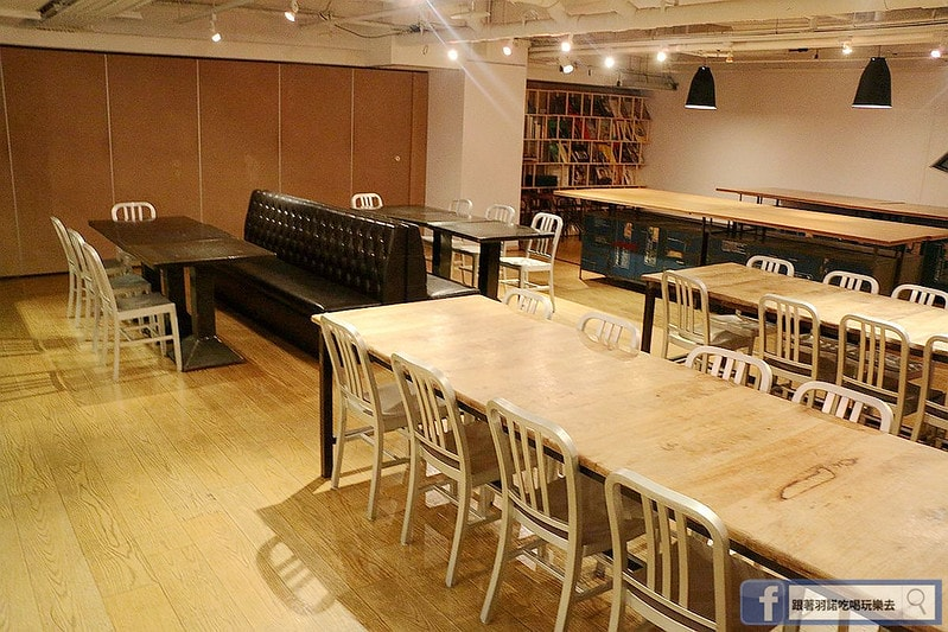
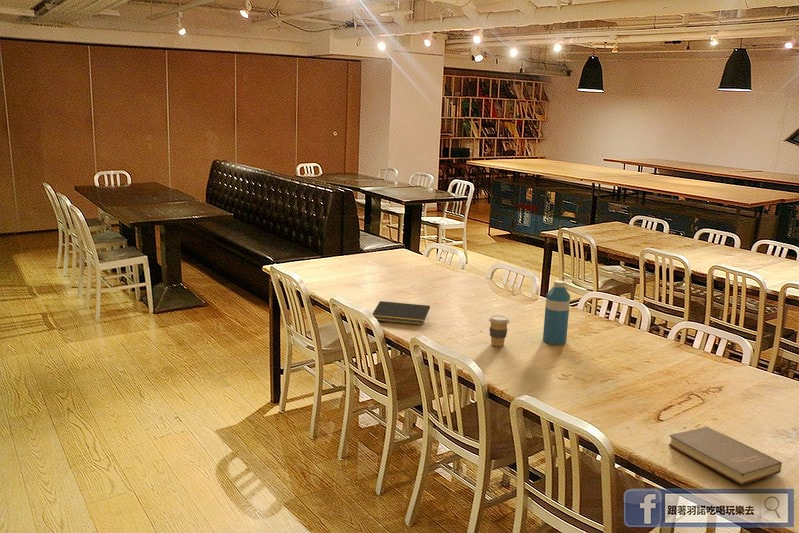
+ coffee cup (498, 331)
+ water bottle (556, 311)
+ book (723, 453)
+ notepad (400, 312)
